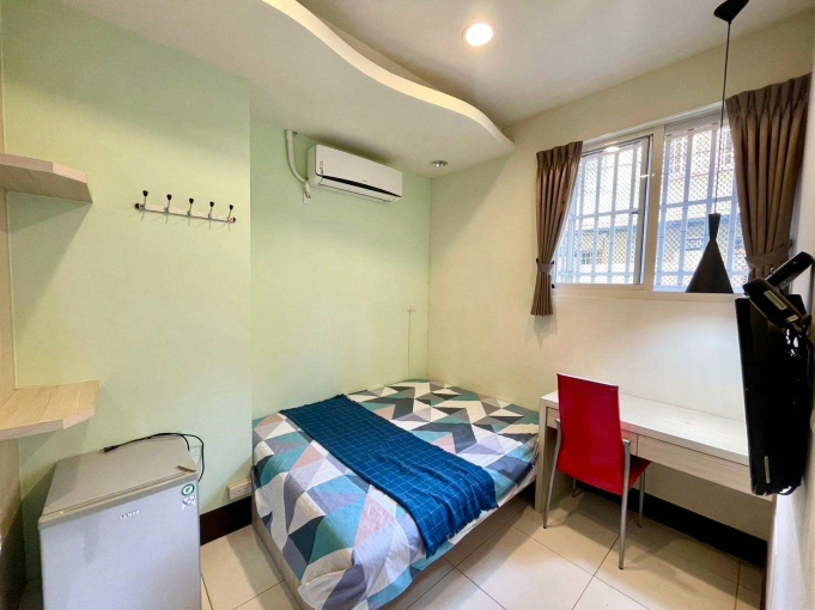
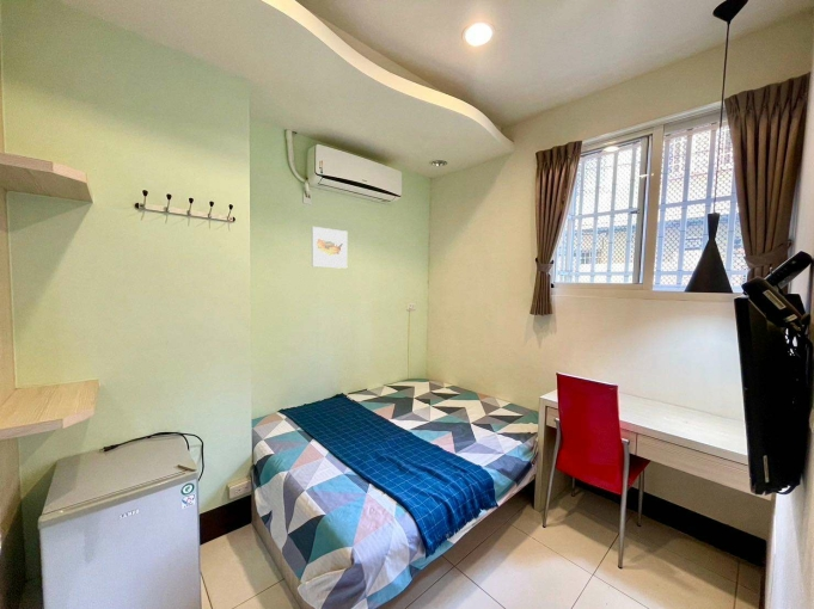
+ wall art (330, 248)
